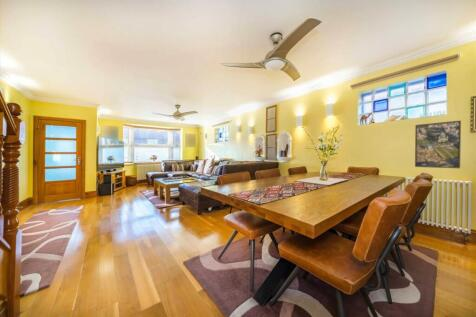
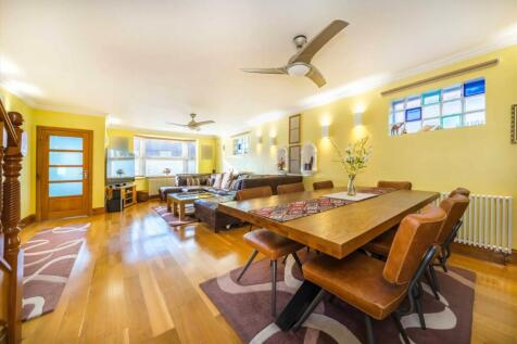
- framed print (436, 145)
